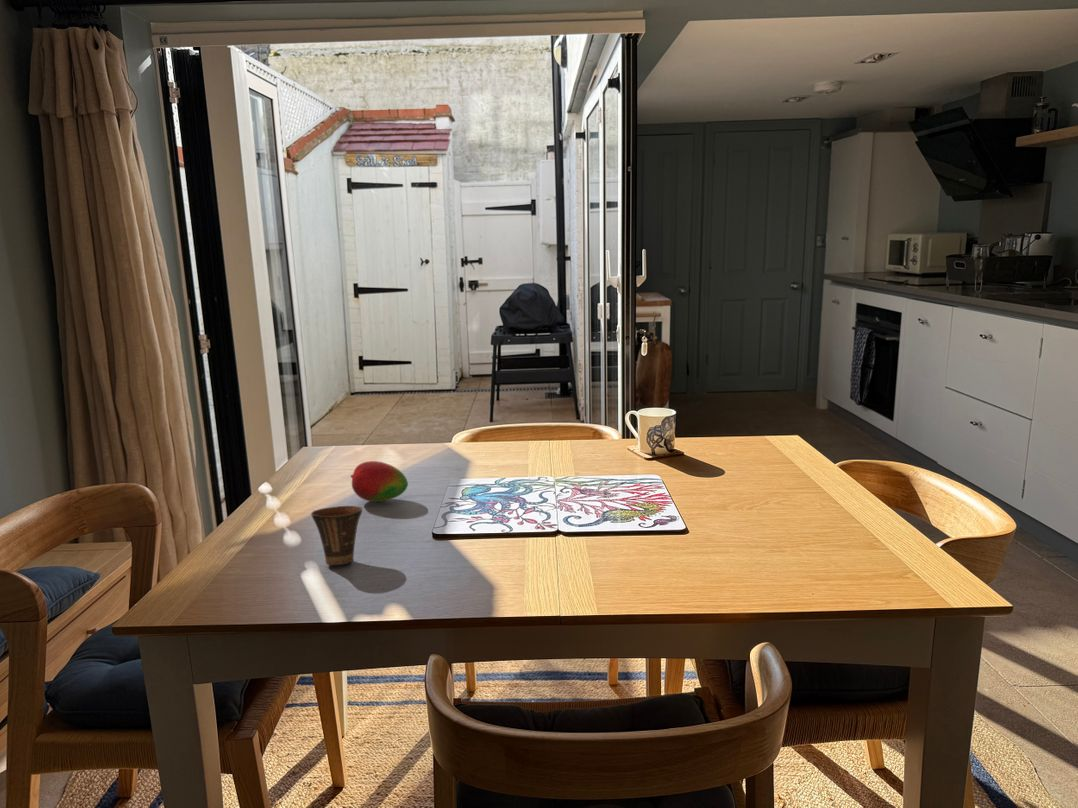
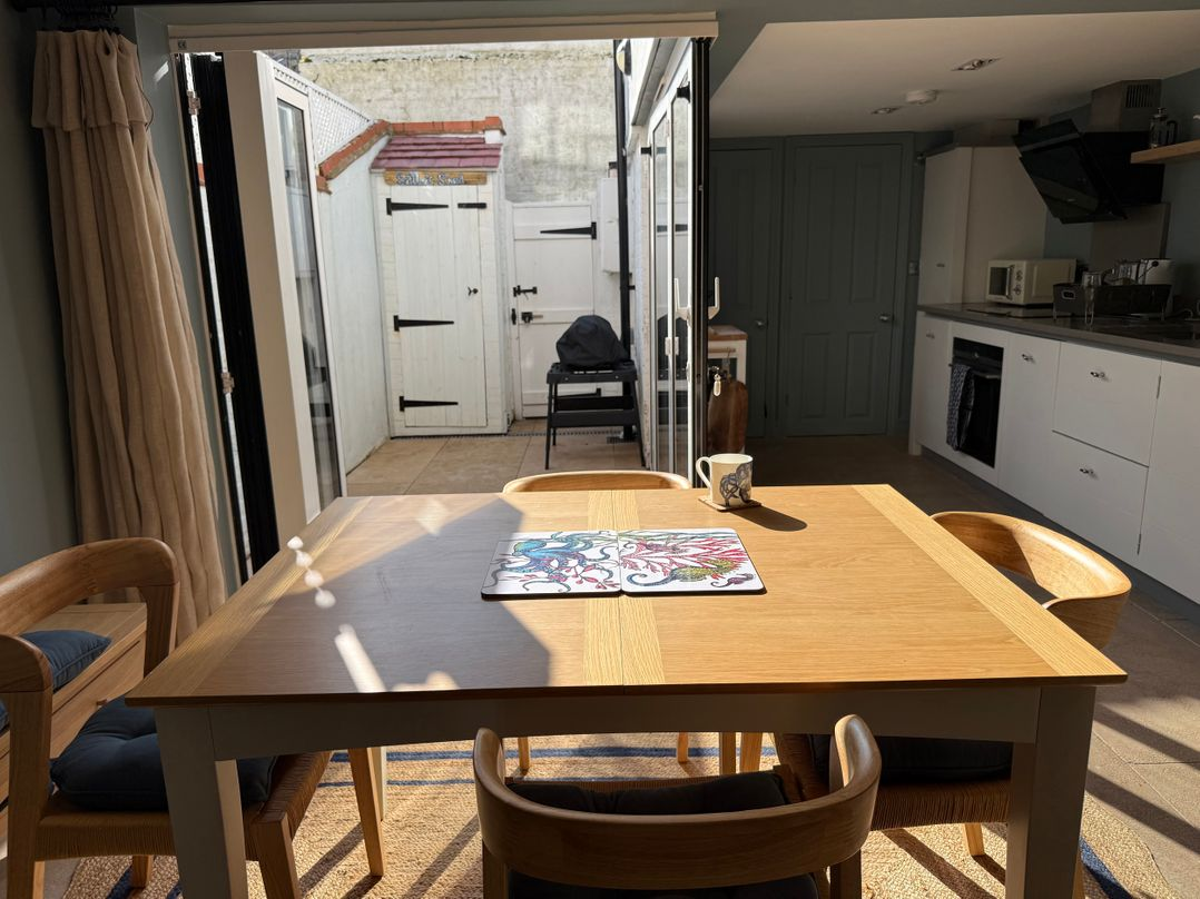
- cup (338, 534)
- fruit (379, 481)
